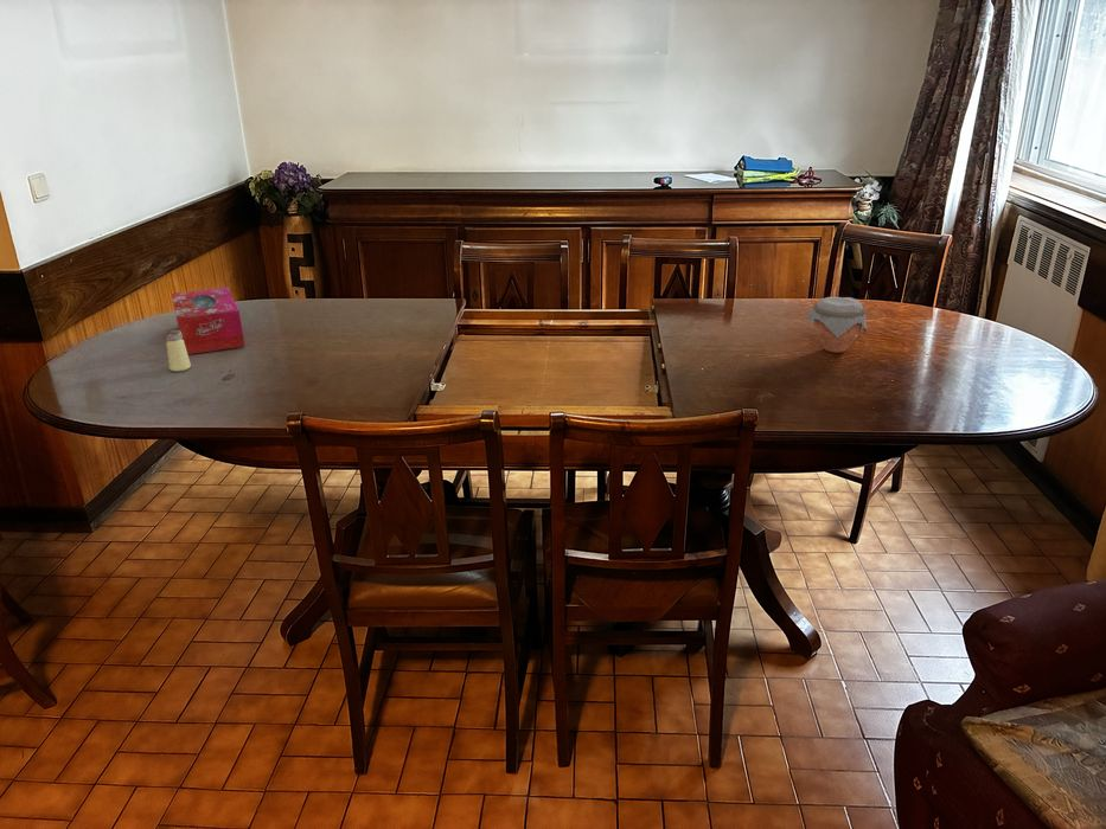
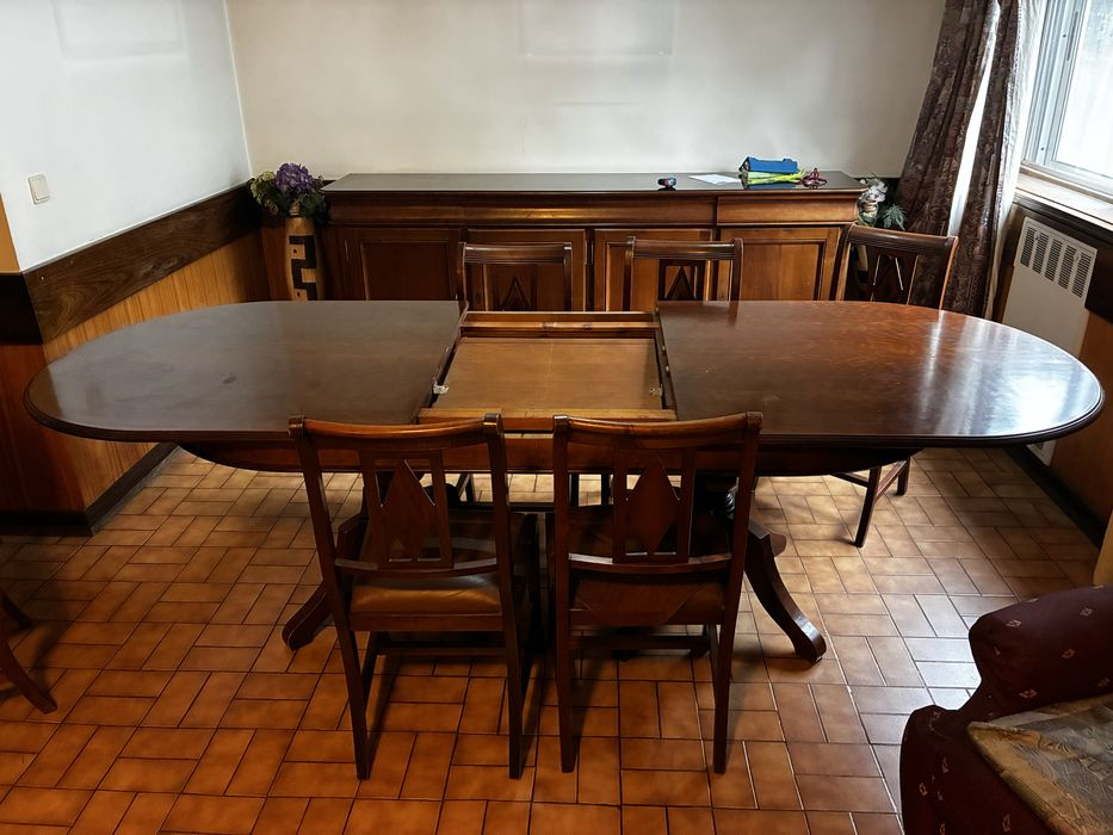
- jar (838, 324)
- tissue box (206, 319)
- saltshaker (177, 349)
